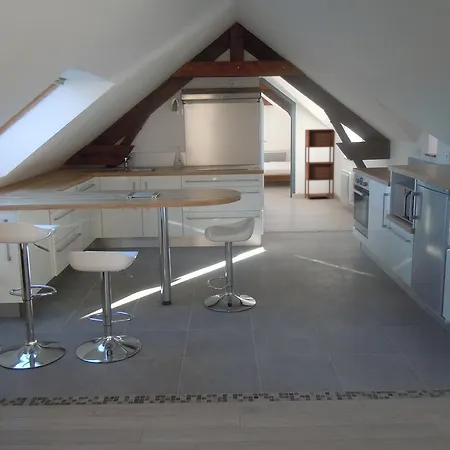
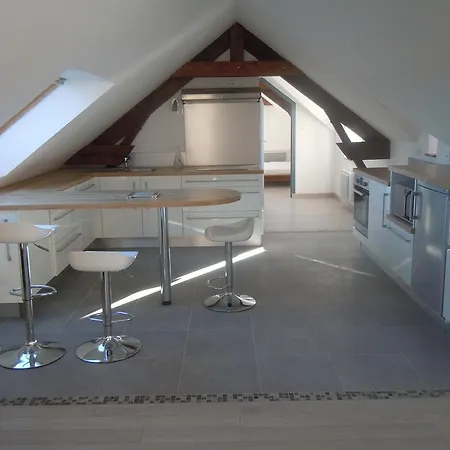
- shelving unit (319, 164)
